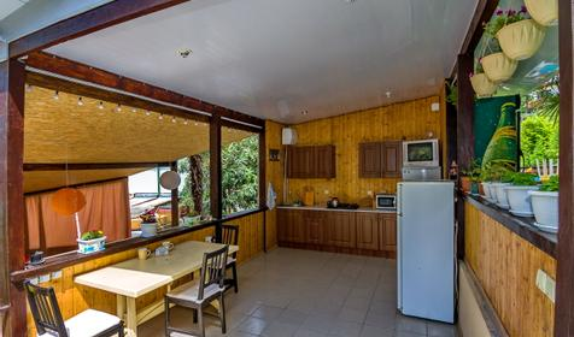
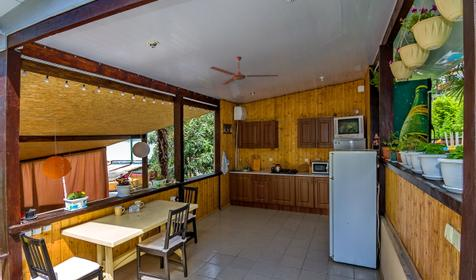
+ ceiling fan (239, 71)
